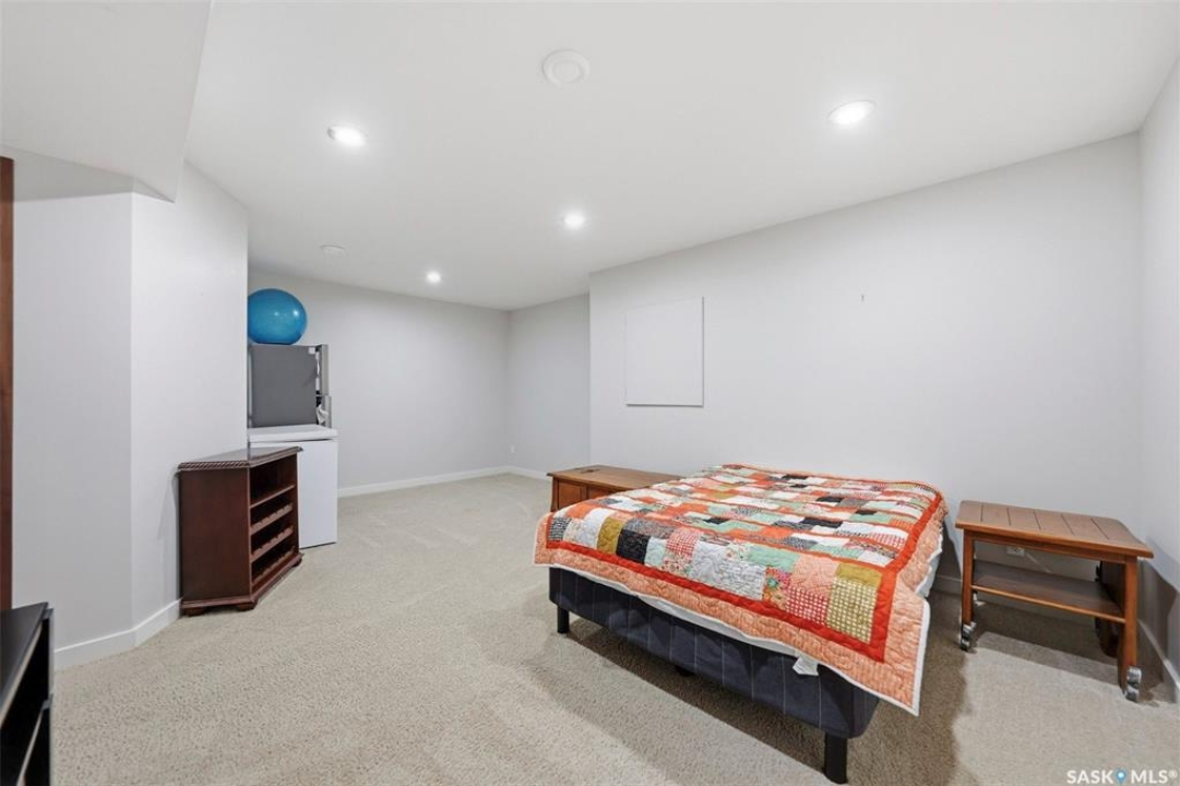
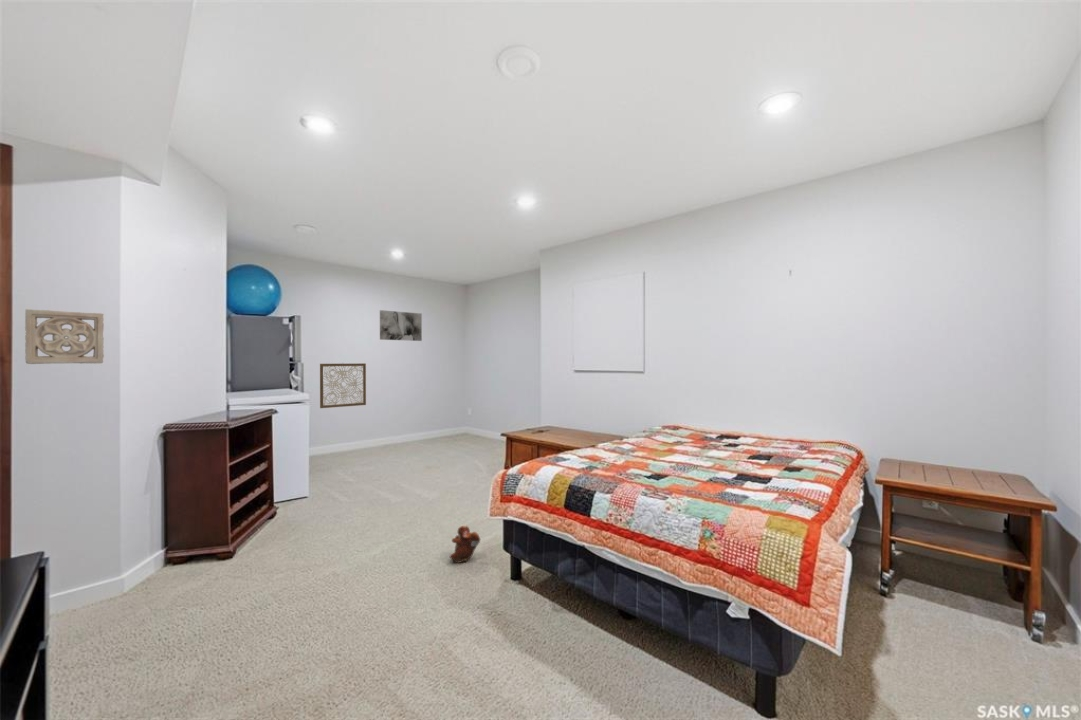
+ wall ornament (66, 338)
+ wall art (344, 386)
+ wall art (401, 326)
+ plush toy (462, 542)
